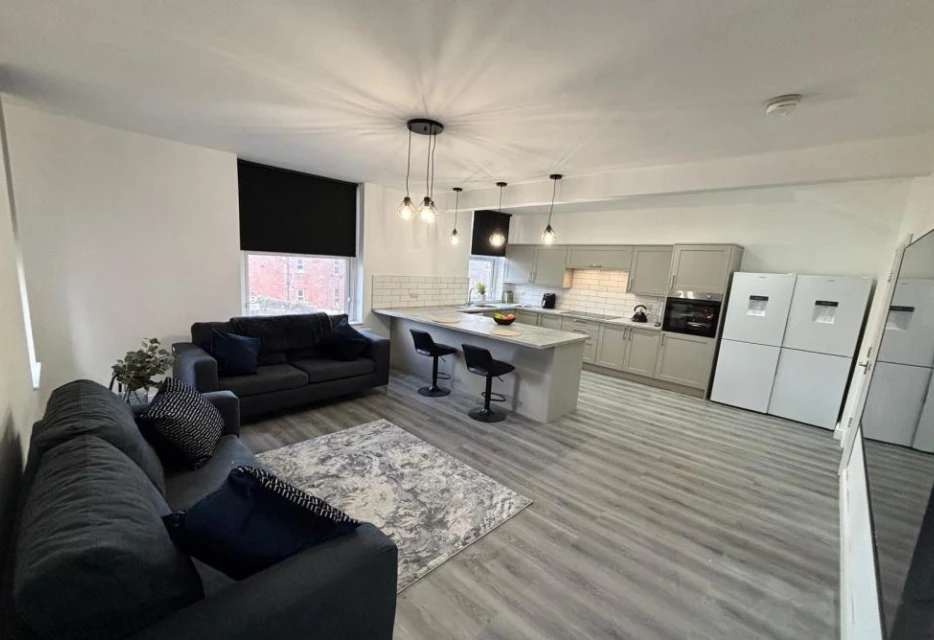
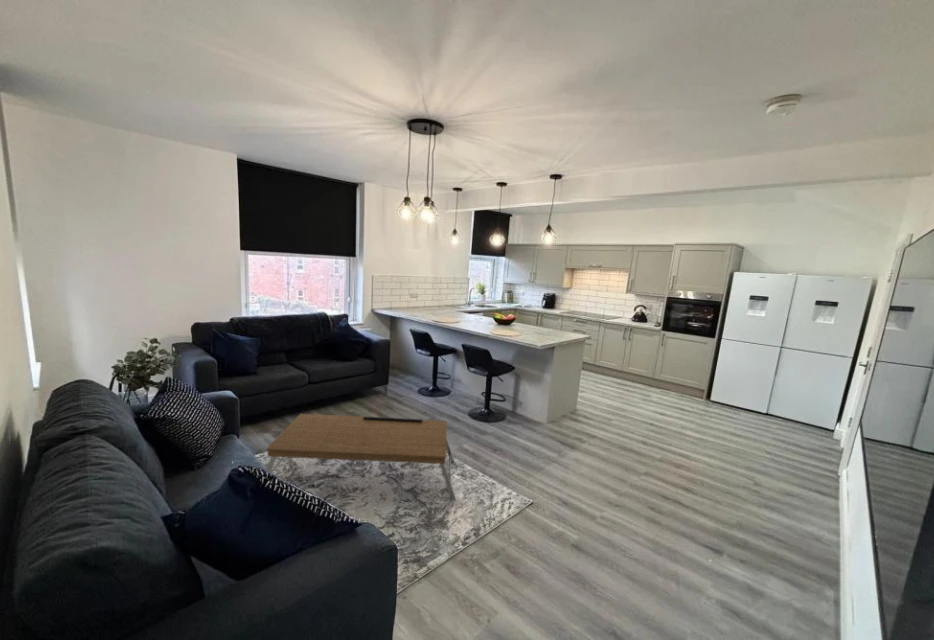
+ coffee table (366, 453)
